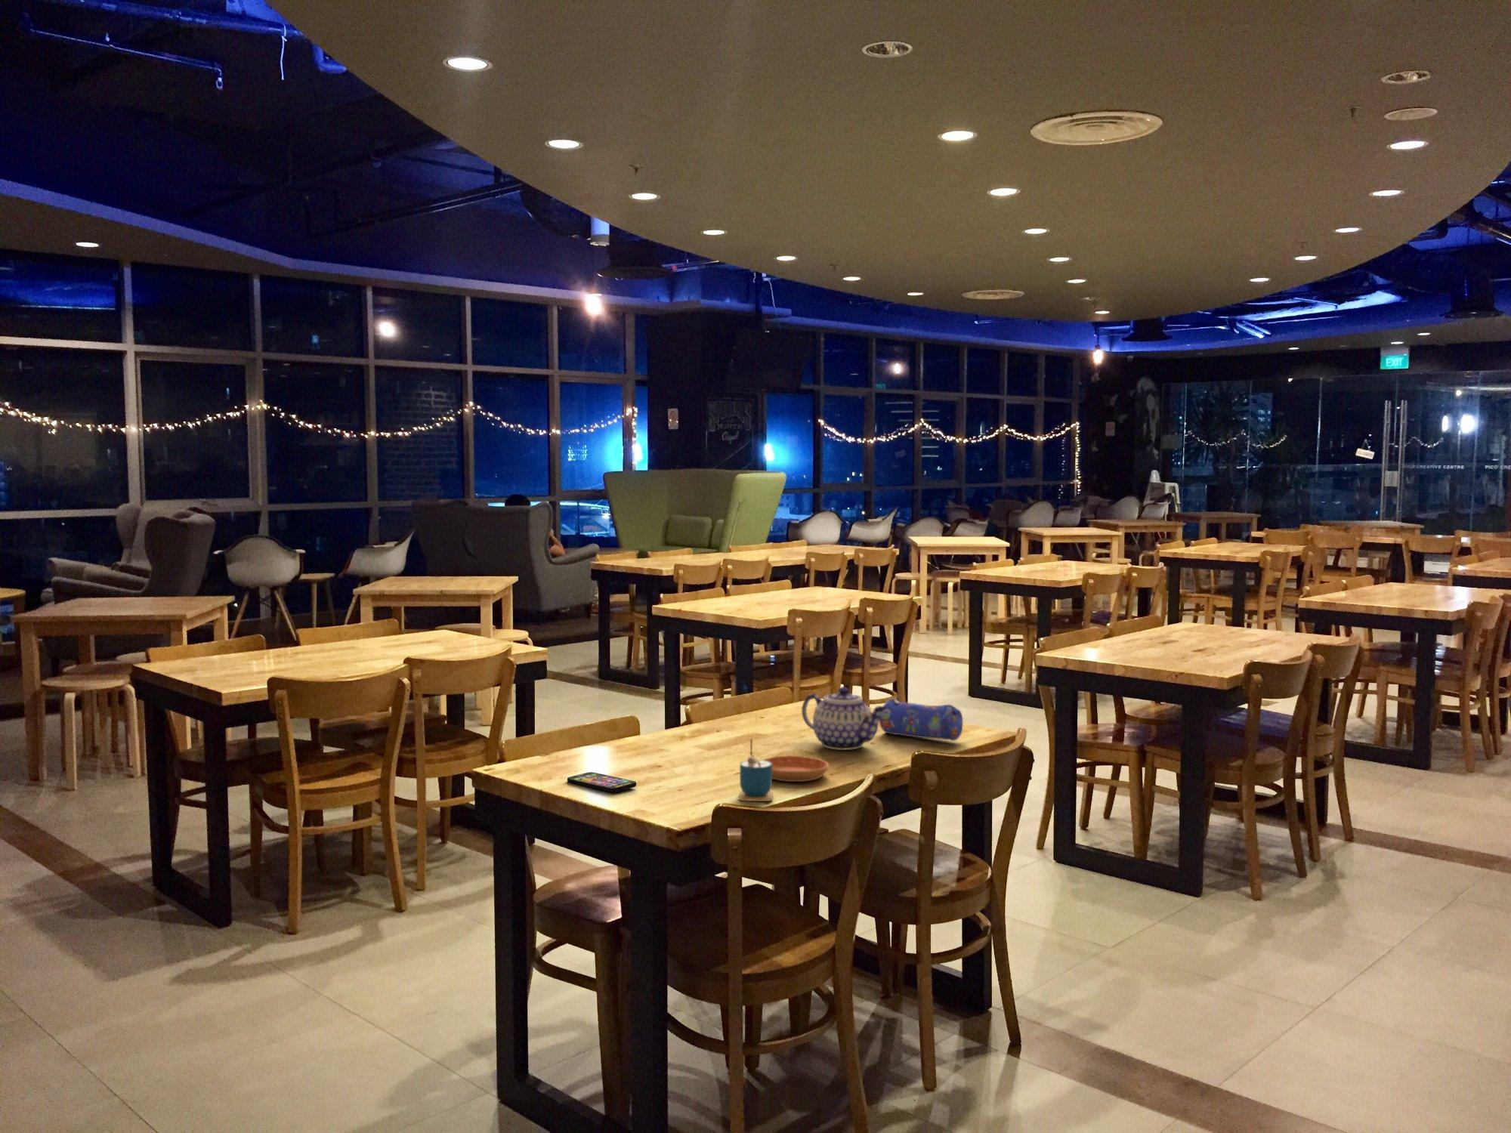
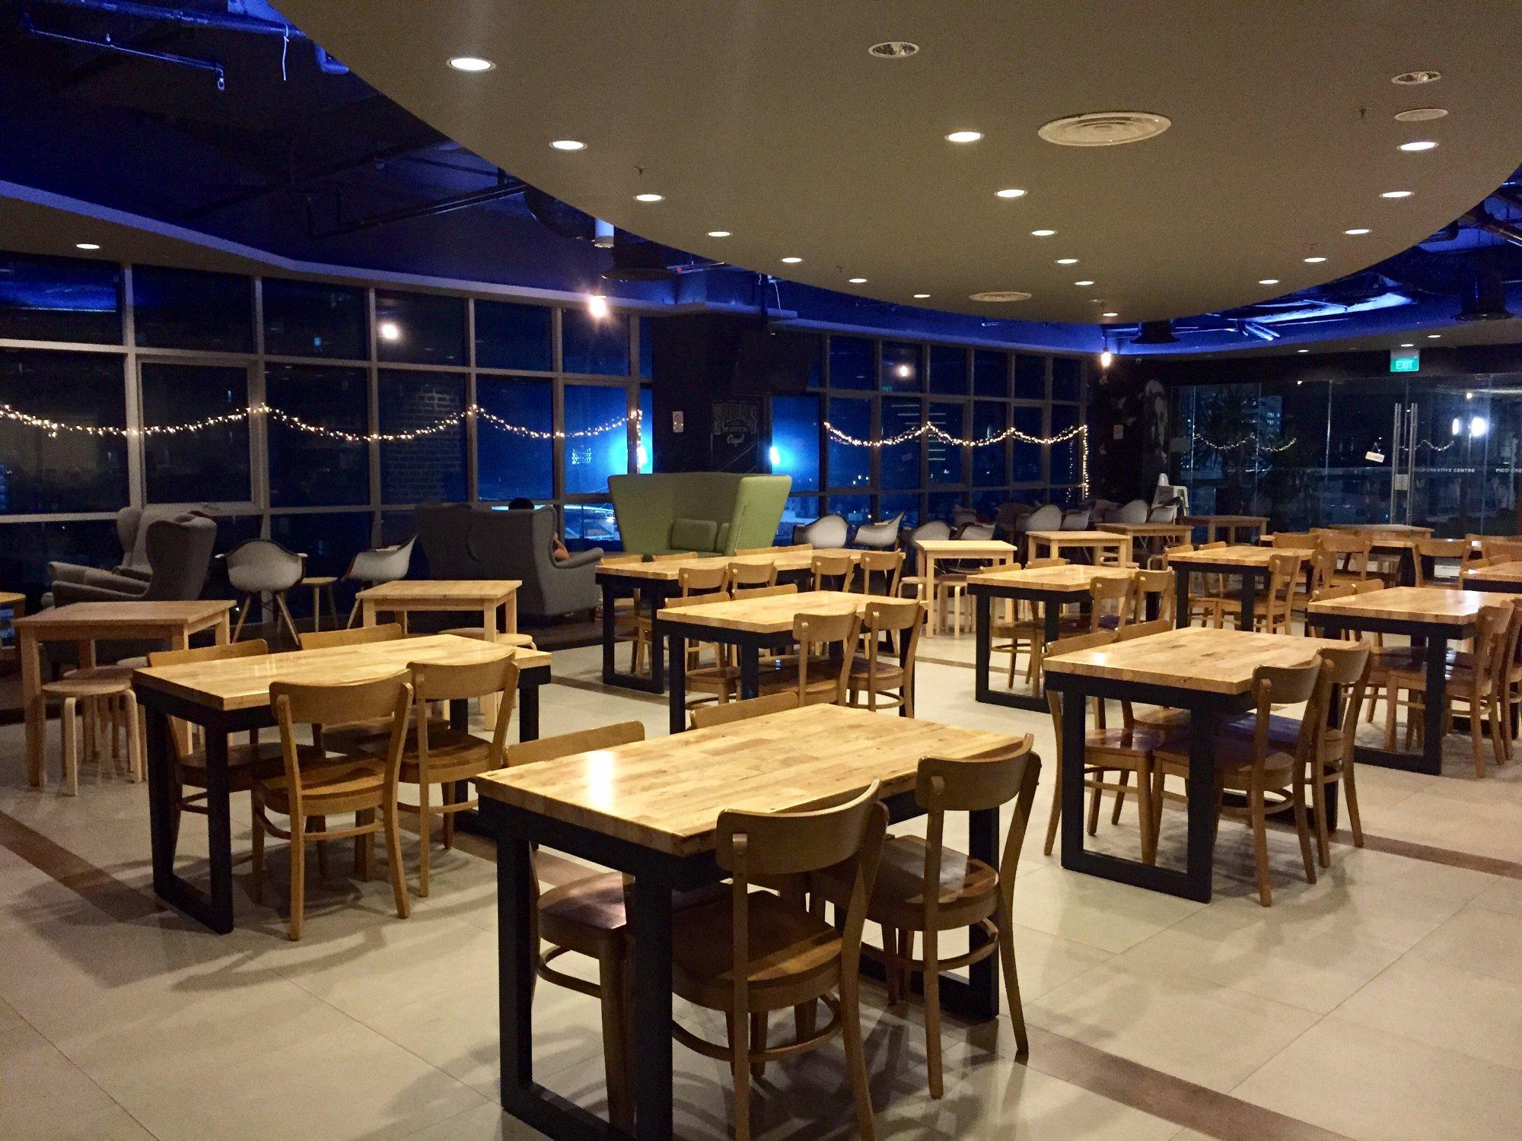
- saucer (794, 769)
- cup (756, 768)
- teapot (842, 716)
- pencil case (920, 719)
- smartphone (601, 782)
